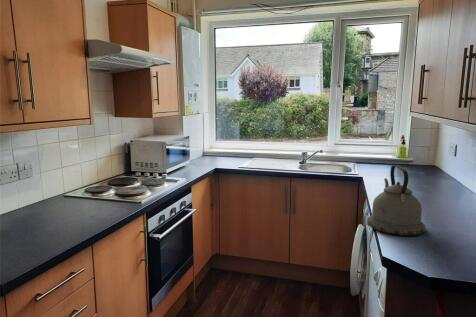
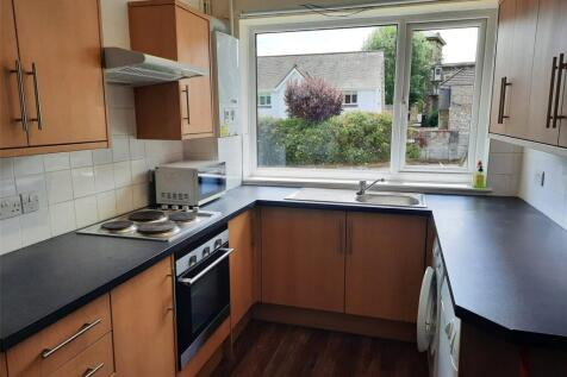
- kettle (394, 196)
